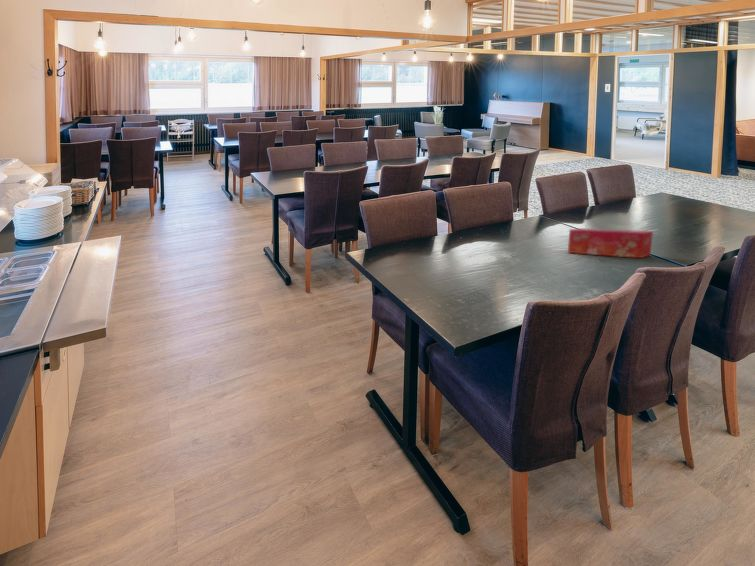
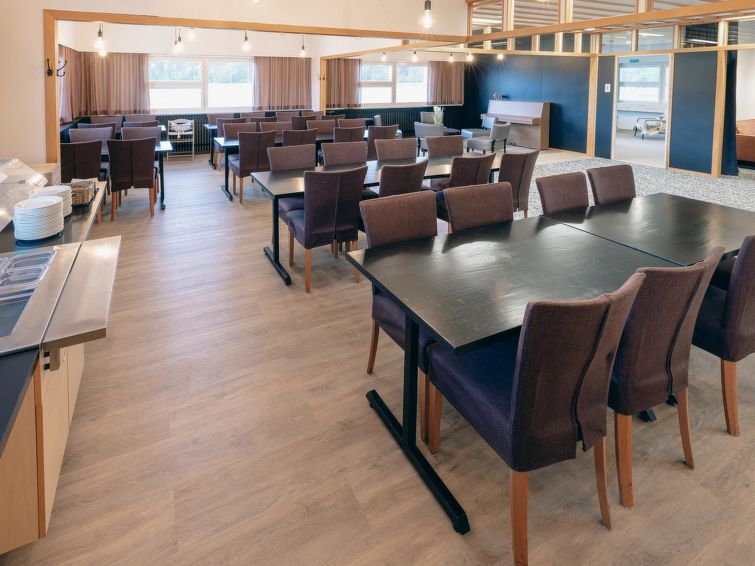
- tissue box (609, 242)
